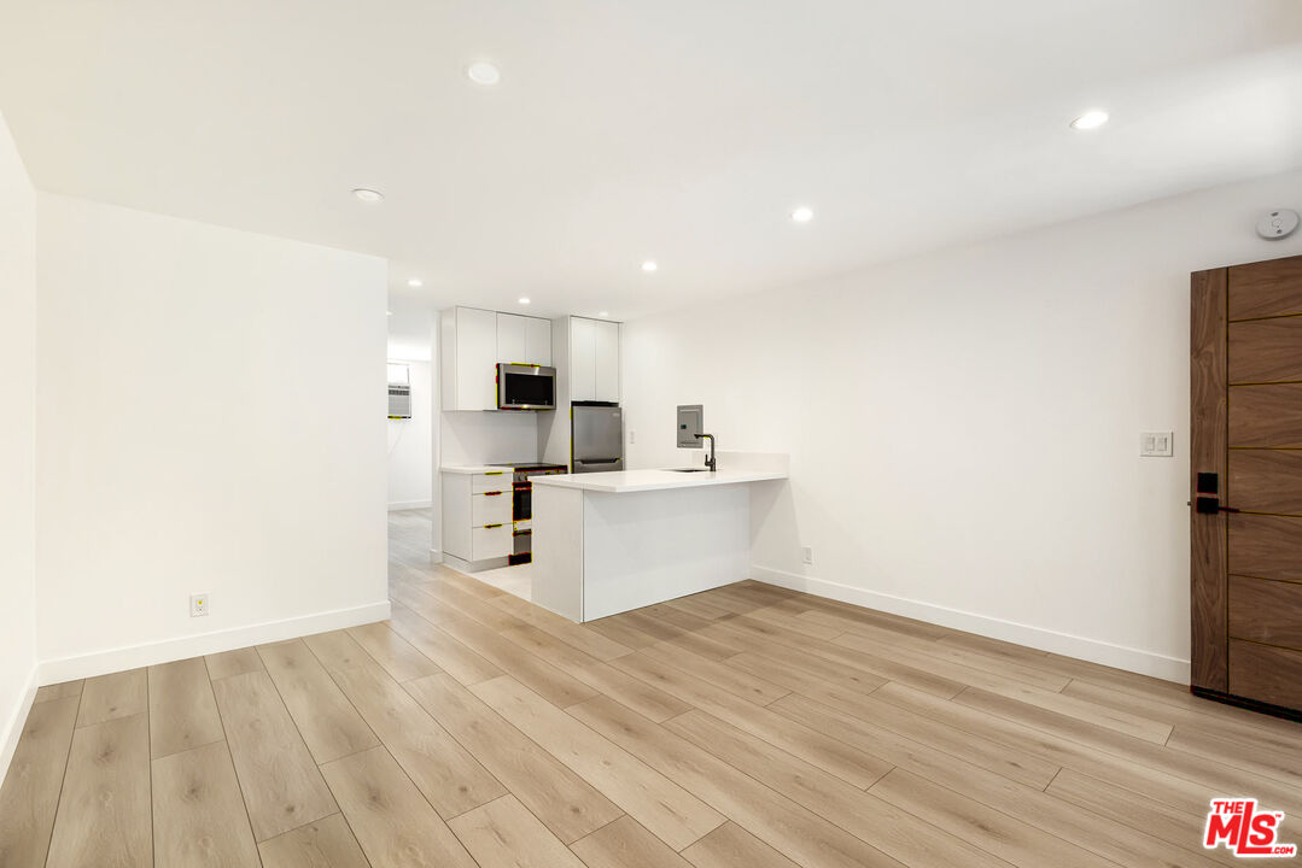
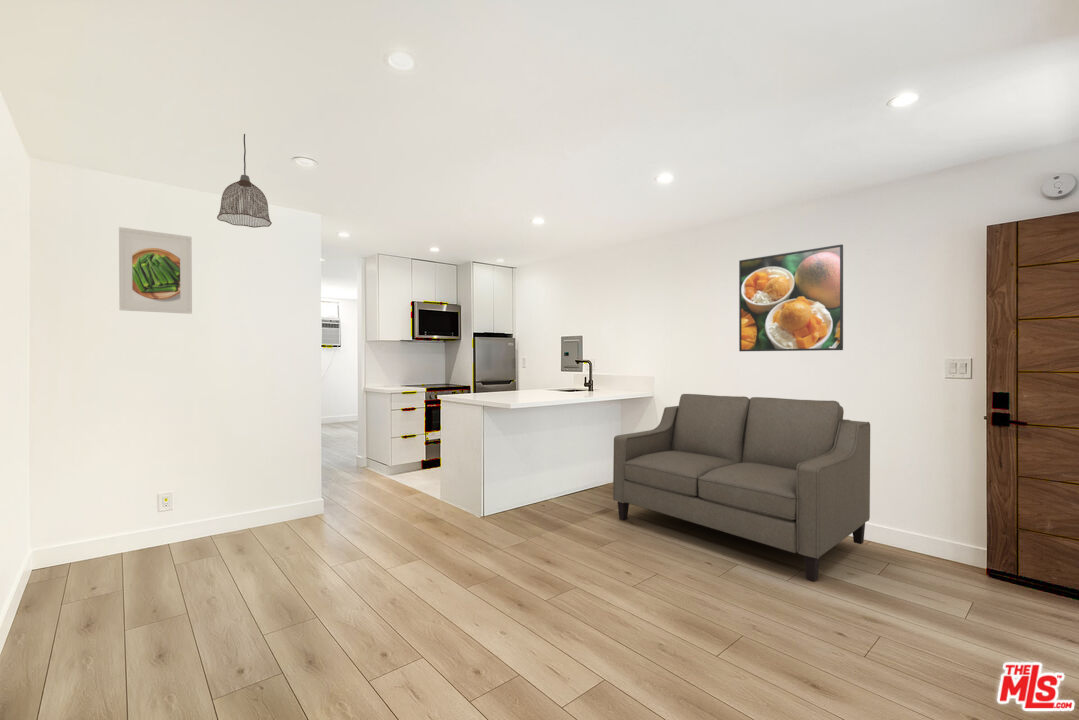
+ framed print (156, 272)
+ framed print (787, 302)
+ sofa (731, 464)
+ pendant lamp (244, 177)
